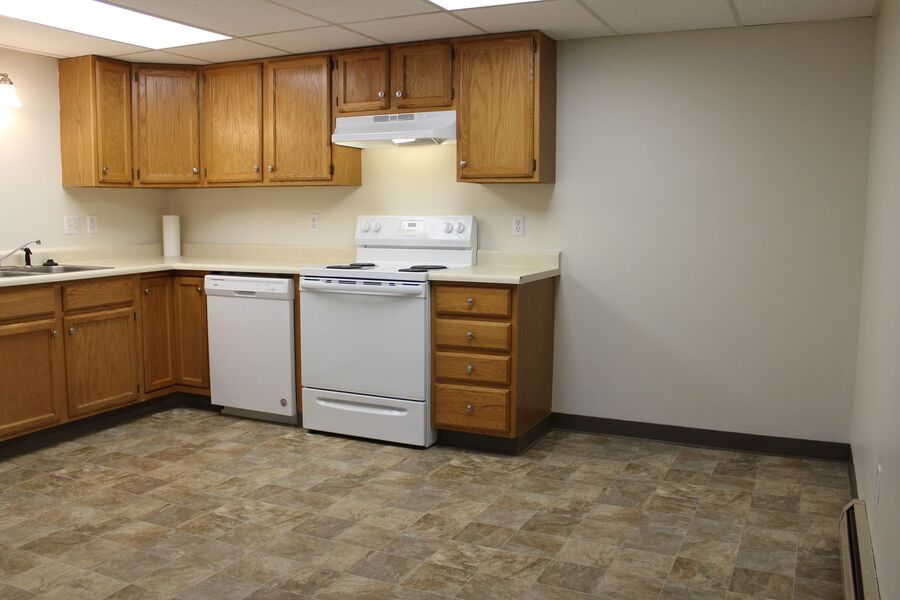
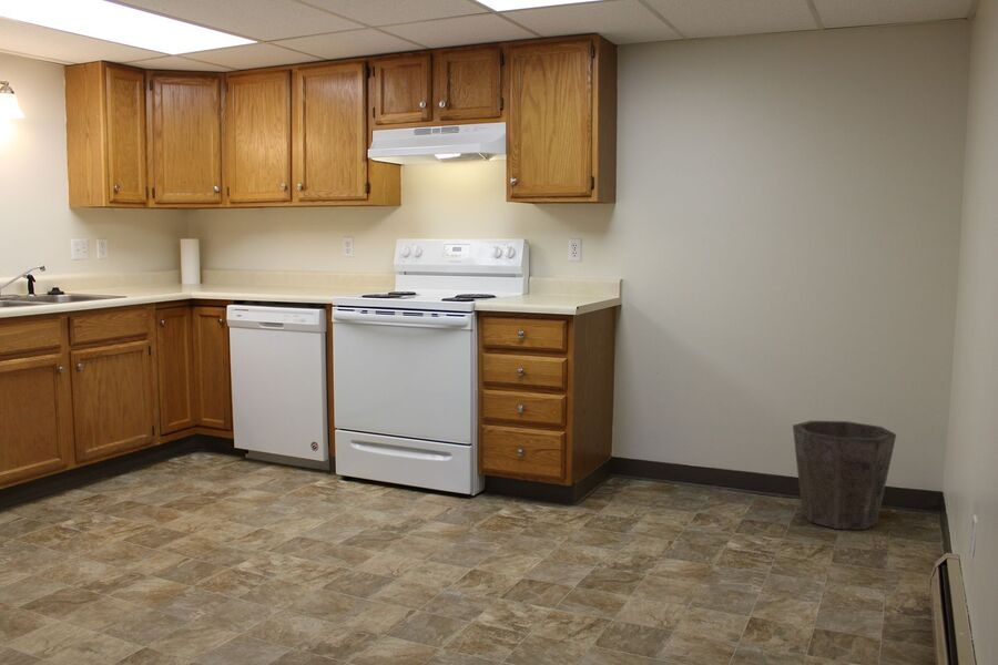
+ waste bin (841, 474)
